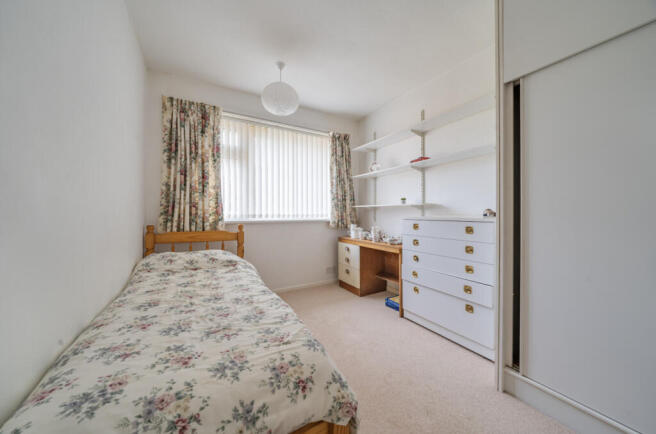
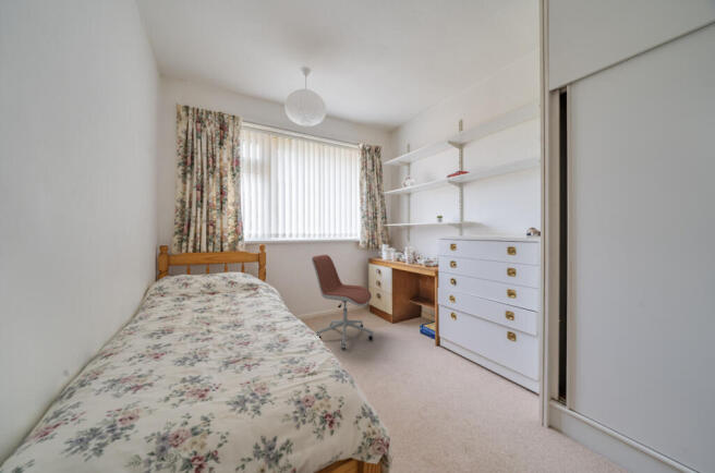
+ office chair (343, 295)
